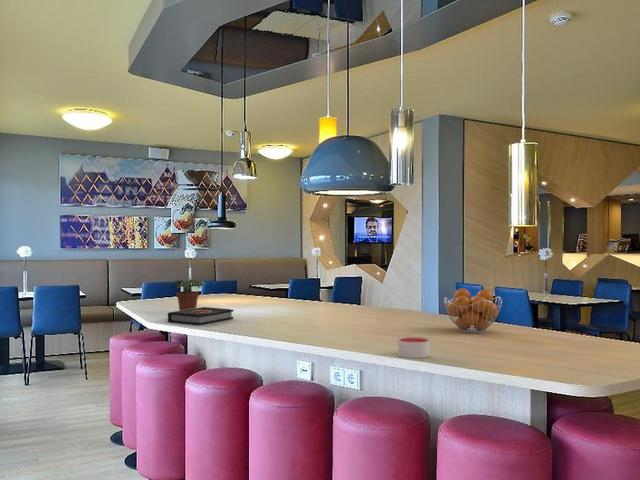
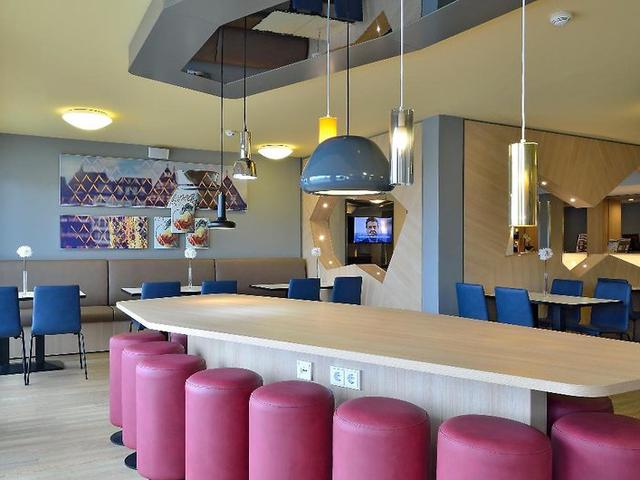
- potted plant (186, 296)
- book (201, 315)
- candle (413, 346)
- fruit basket (472, 309)
